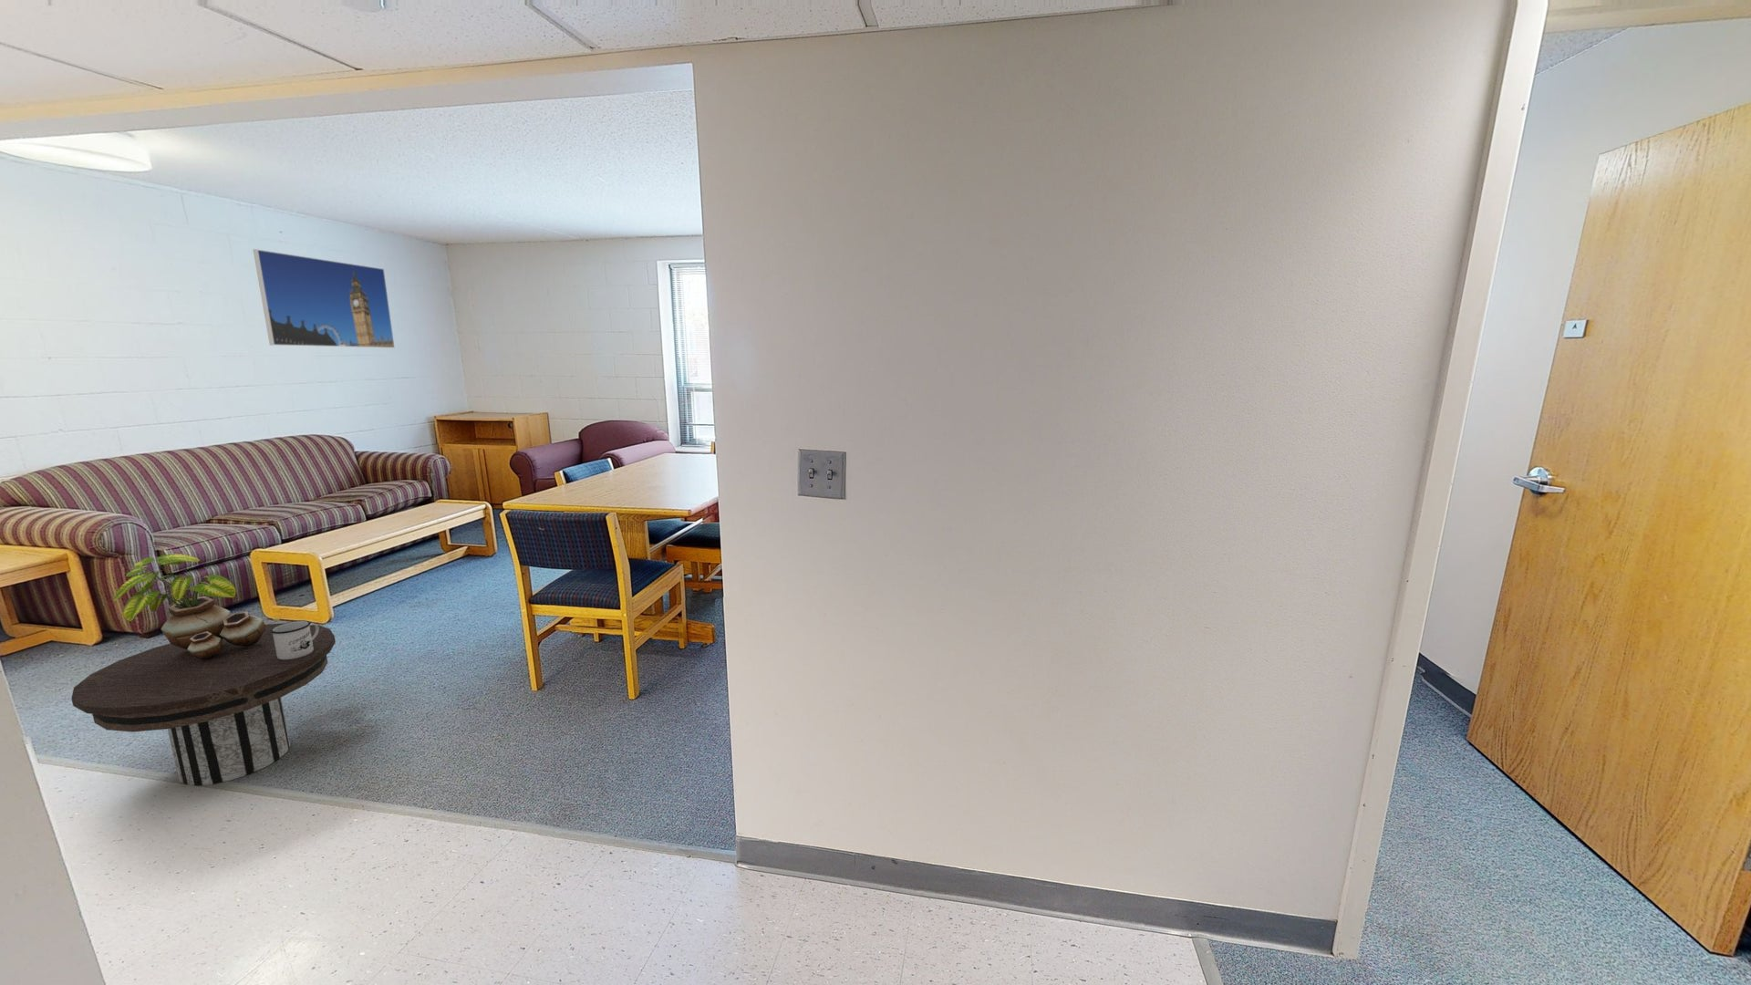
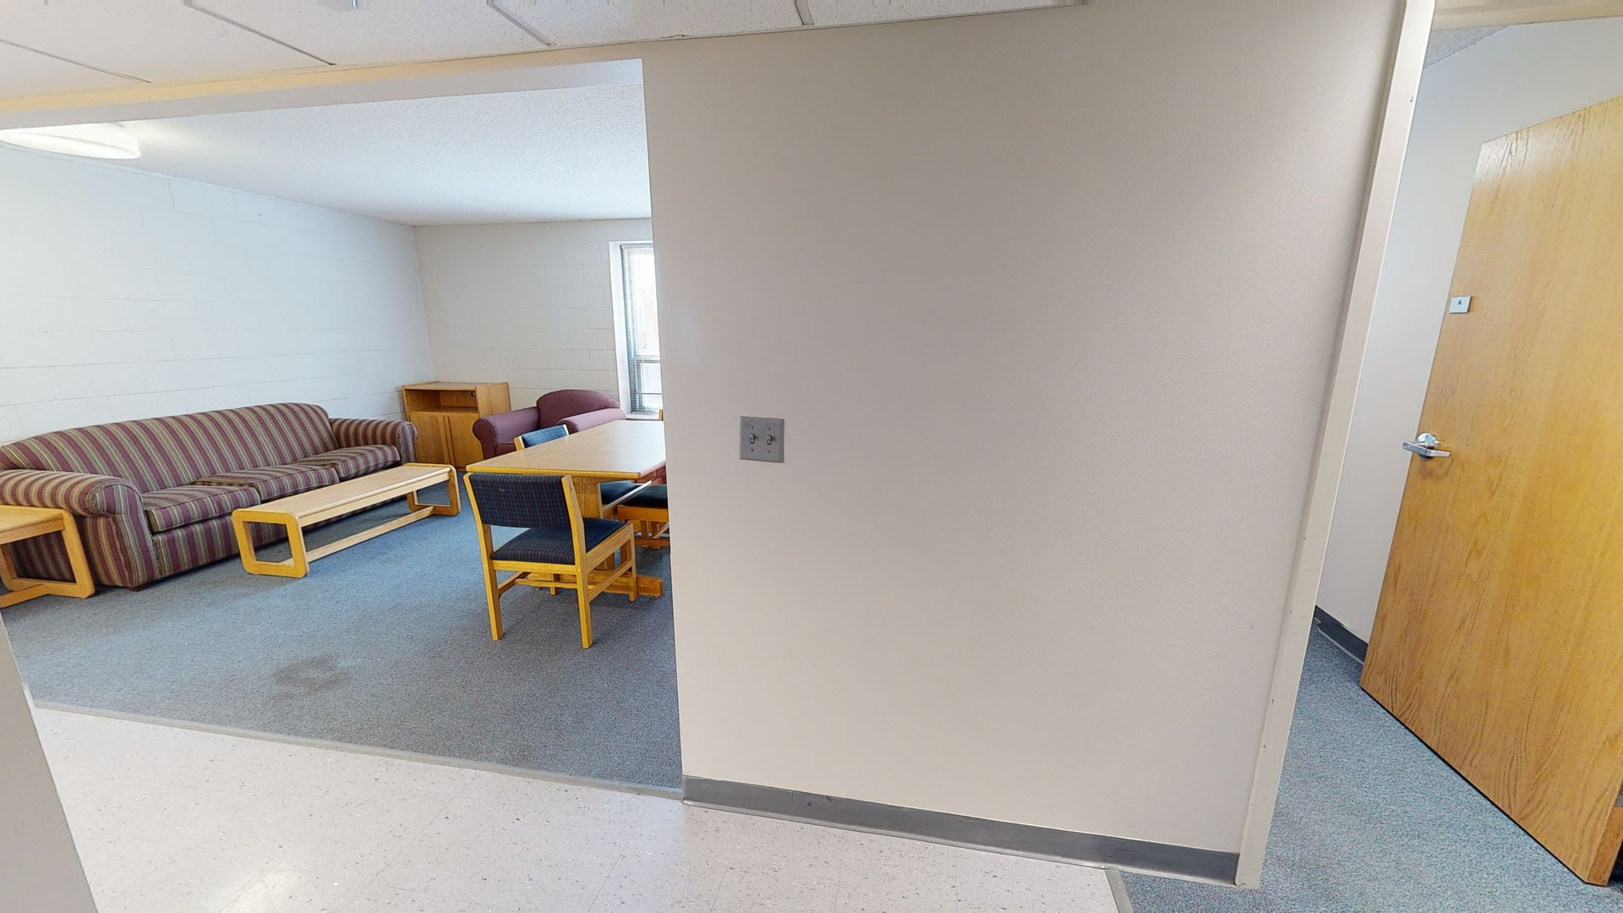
- side table (226, 711)
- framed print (331, 304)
- mug (298, 637)
- potted plant (186, 604)
